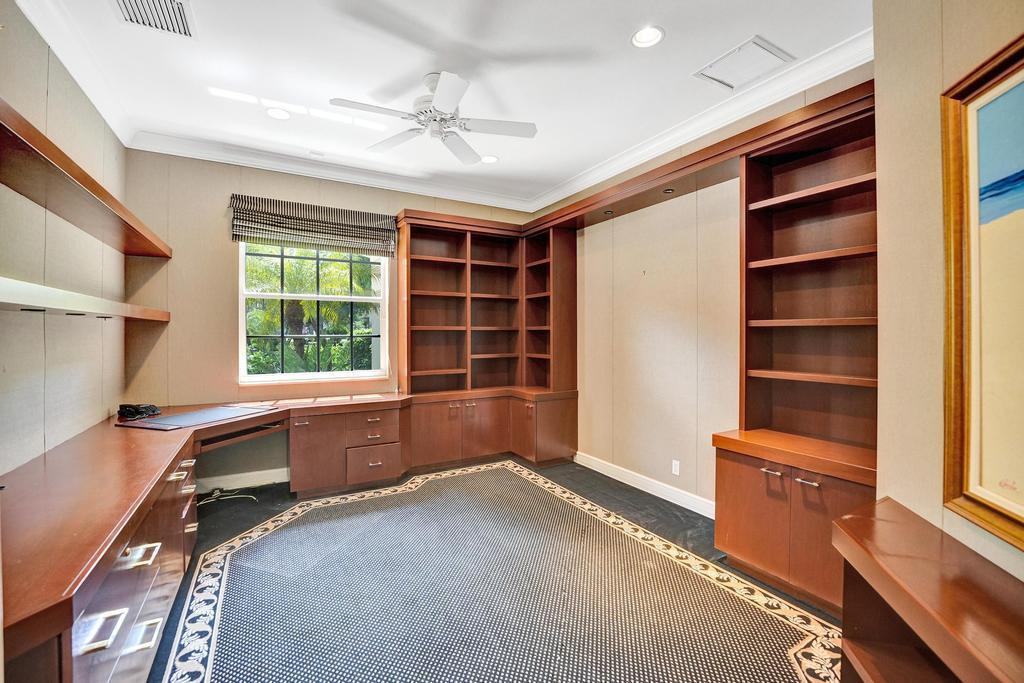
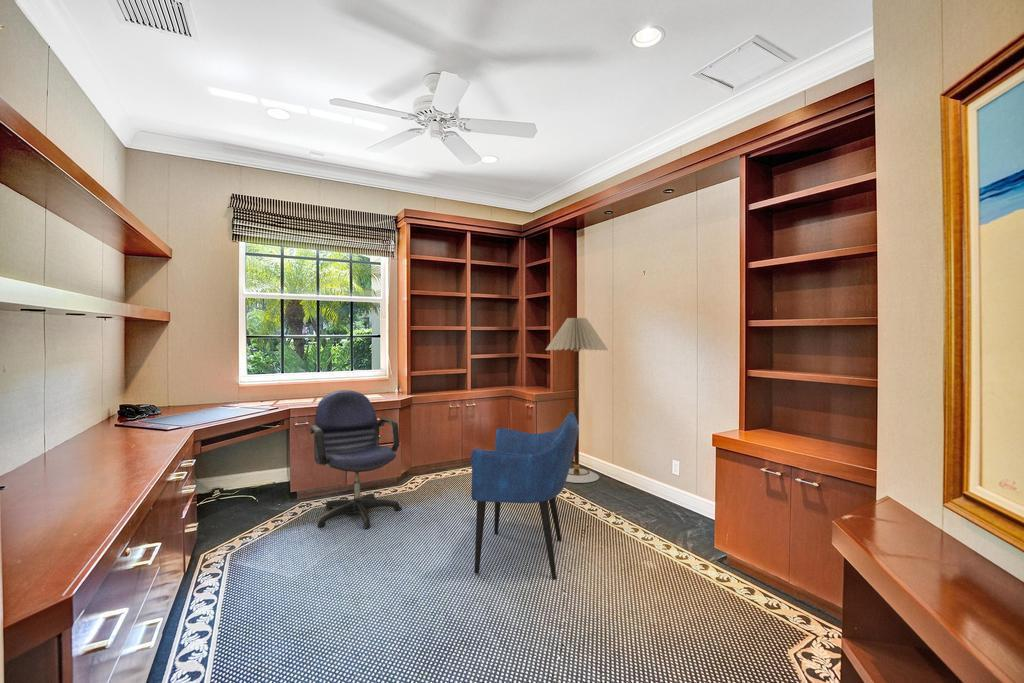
+ armchair (530, 485)
+ floor lamp (576, 396)
+ office chair (356, 452)
